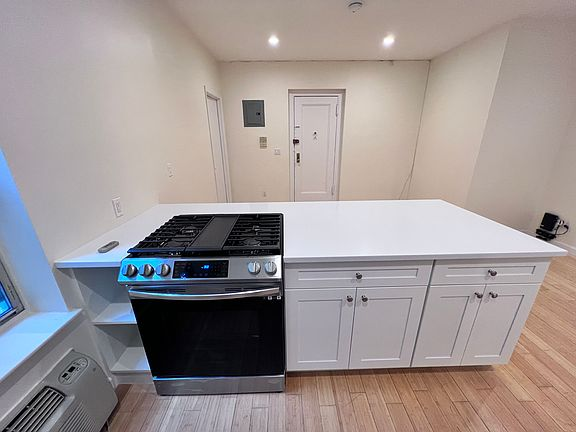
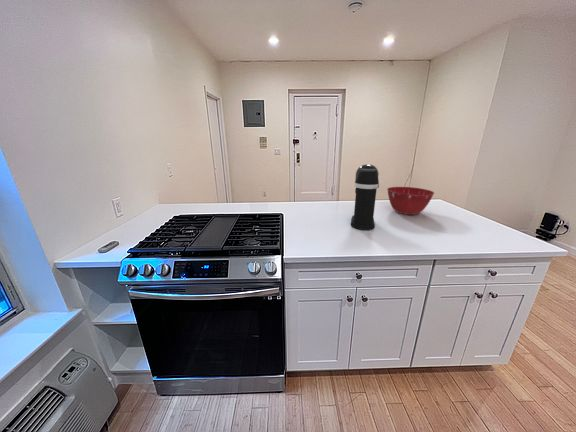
+ coffee maker (365, 195)
+ mixing bowl (408, 201)
